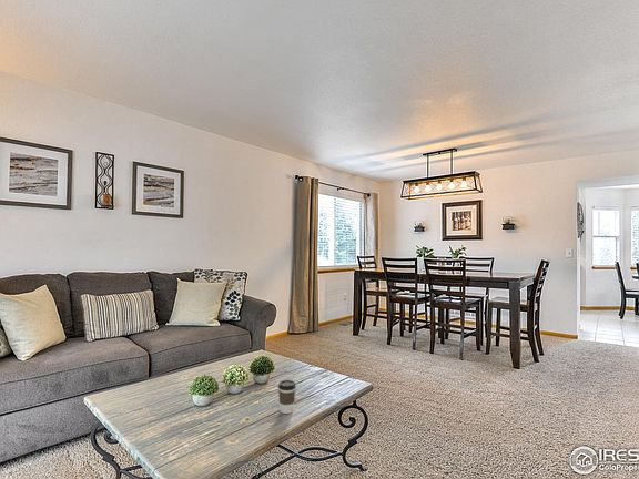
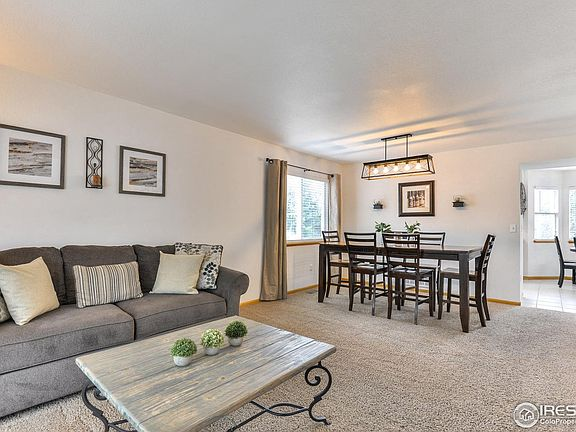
- coffee cup (286, 396)
